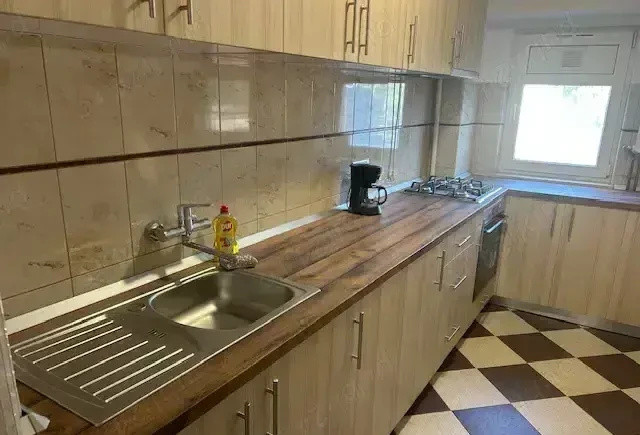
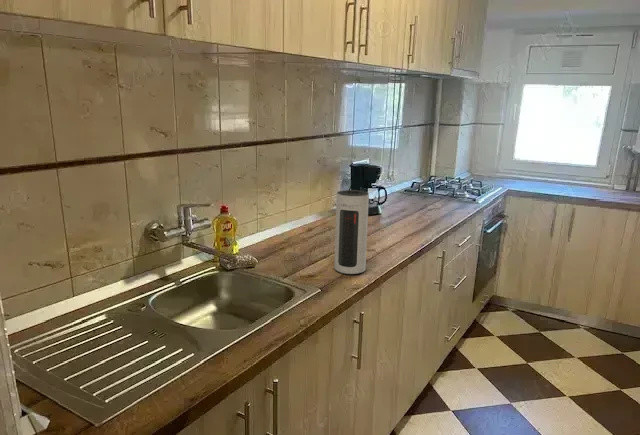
+ speaker (351, 230)
